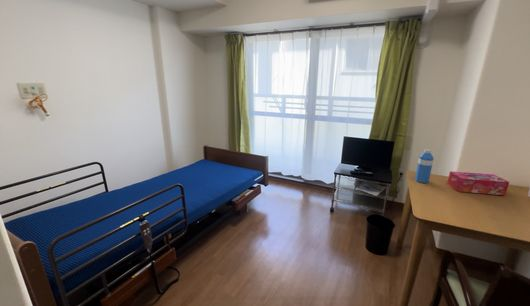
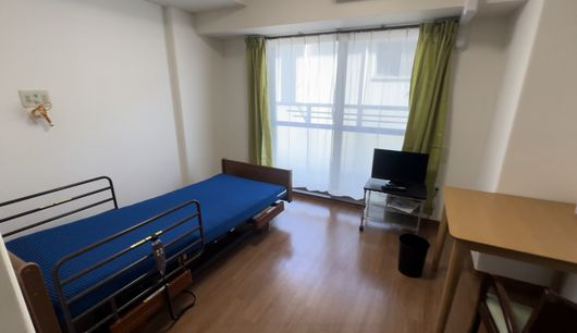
- water bottle (424, 165)
- tissue box (476, 182)
